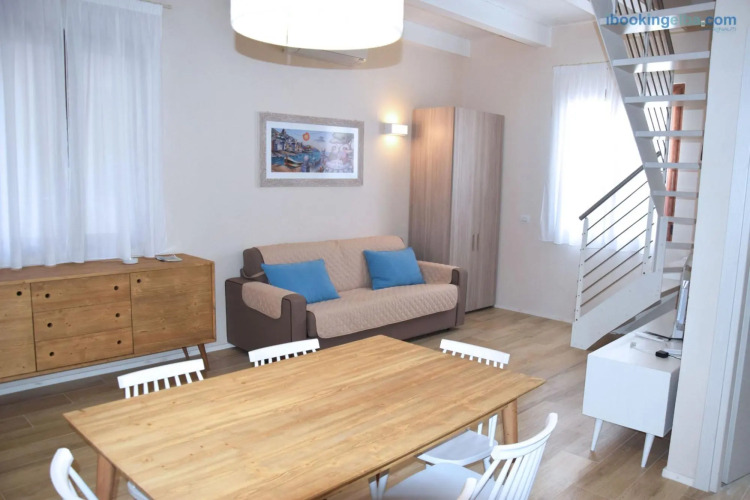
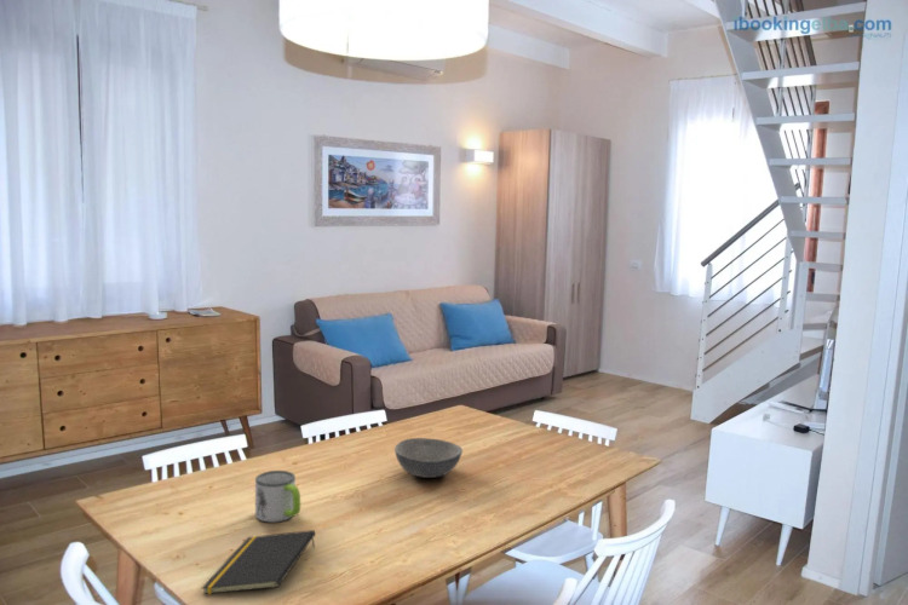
+ notepad (262, 559)
+ mug (280, 497)
+ bowl (427, 460)
